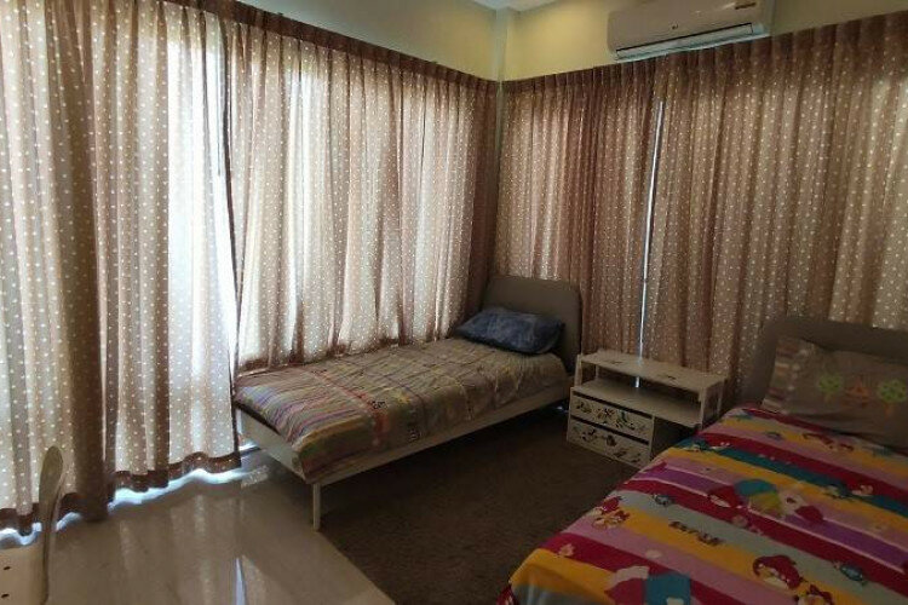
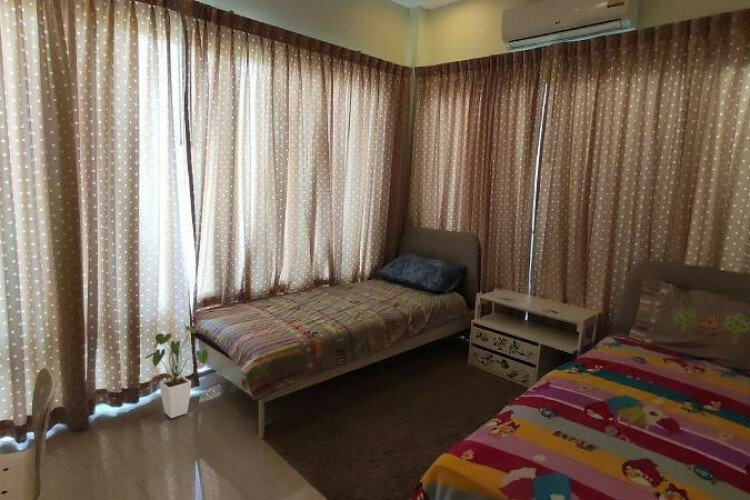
+ house plant (181, 371)
